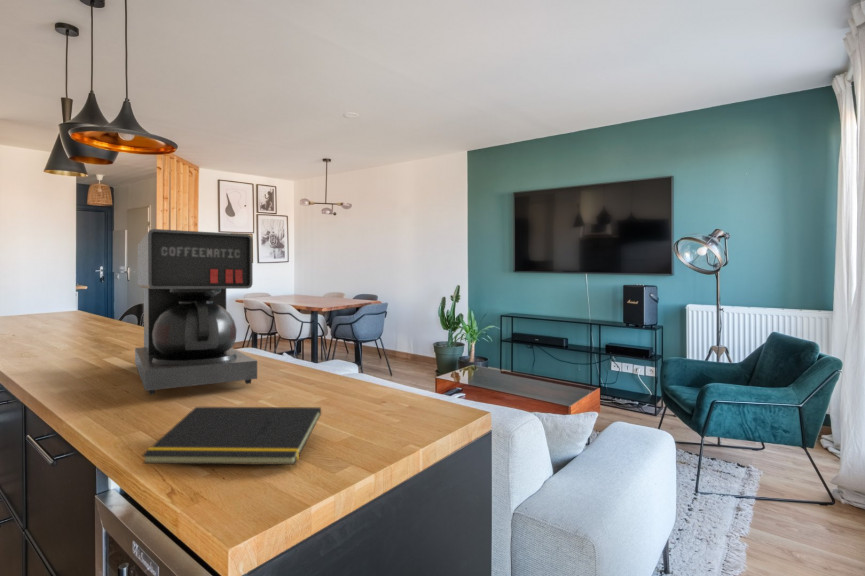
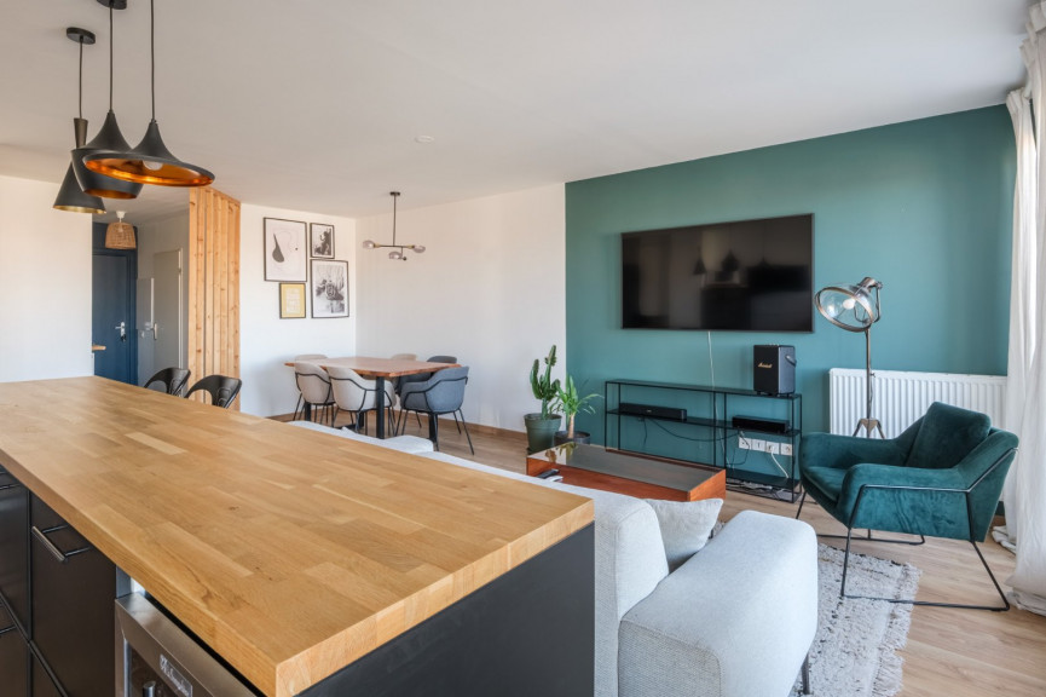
- coffee maker (190, 307)
- notepad (240, 432)
